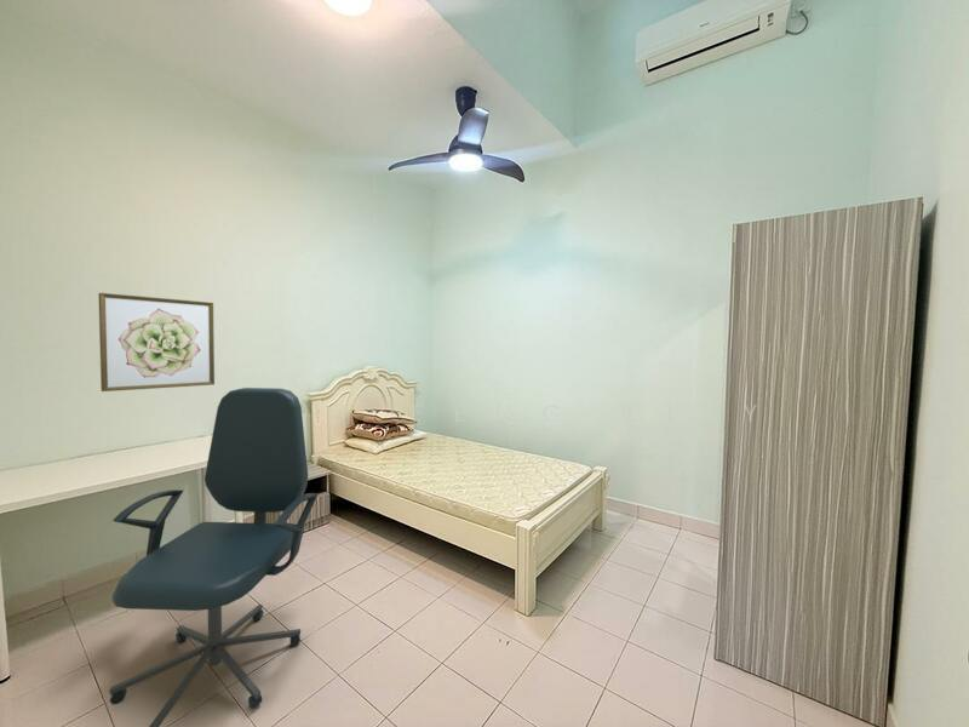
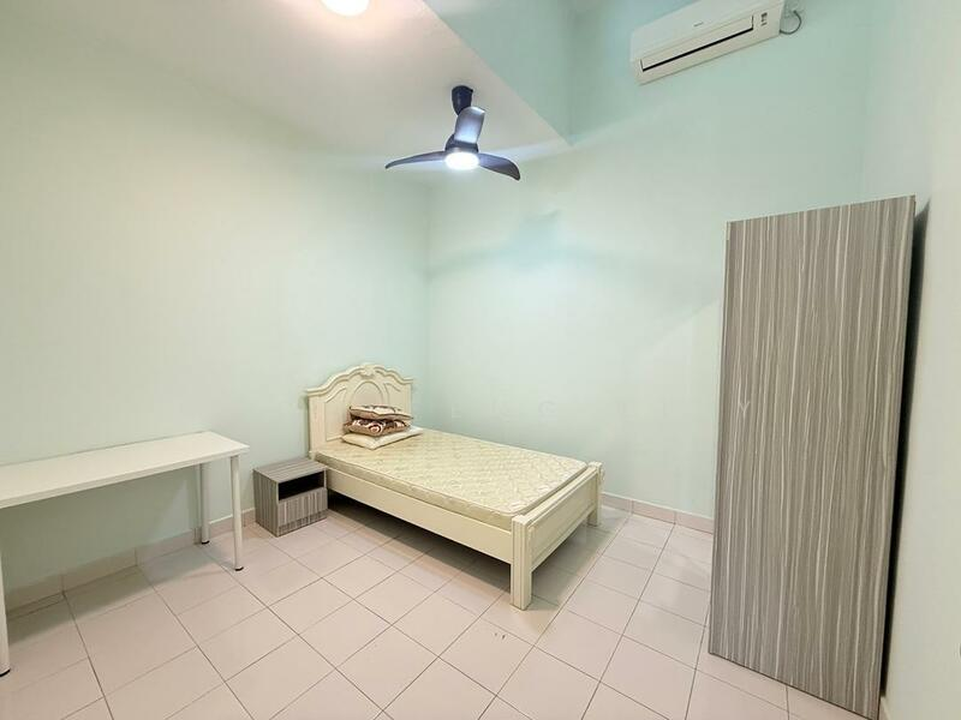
- office chair (223, 528)
- wall art (161, 343)
